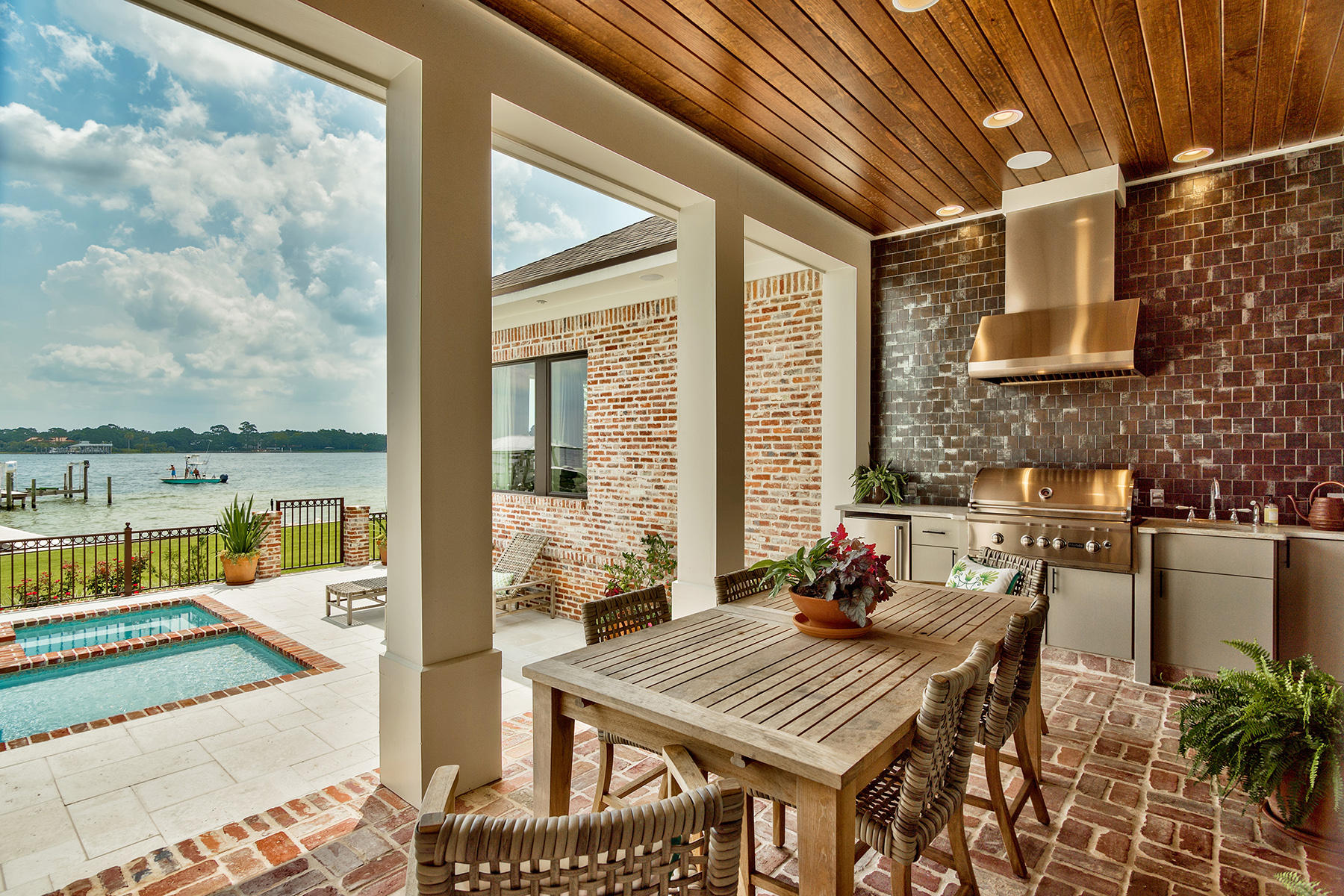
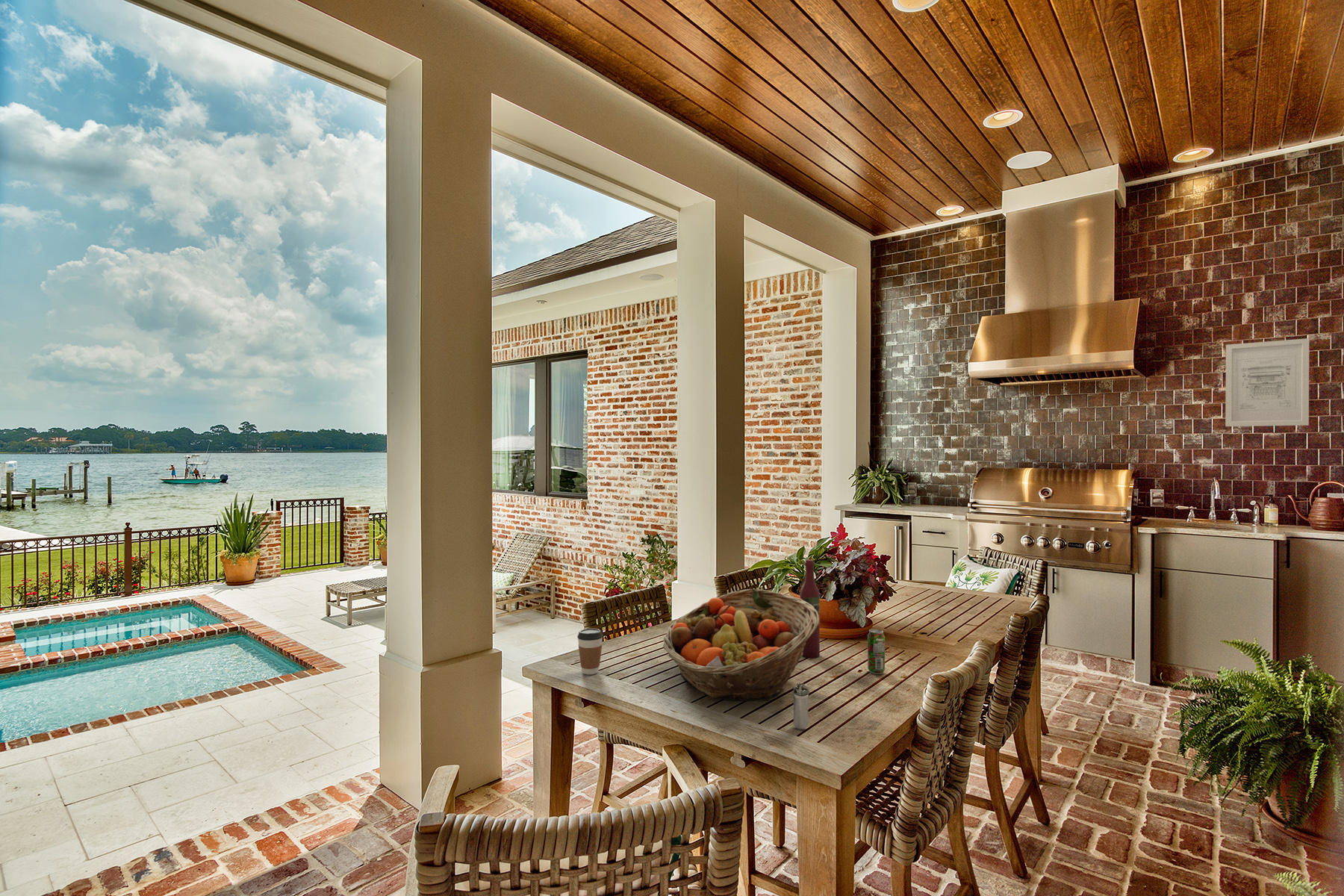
+ fruit basket (738, 639)
+ wine bottle (810, 604)
+ shaker (800, 706)
+ beverage can (876, 651)
+ wall art (1266, 384)
+ coffee cup (590, 651)
